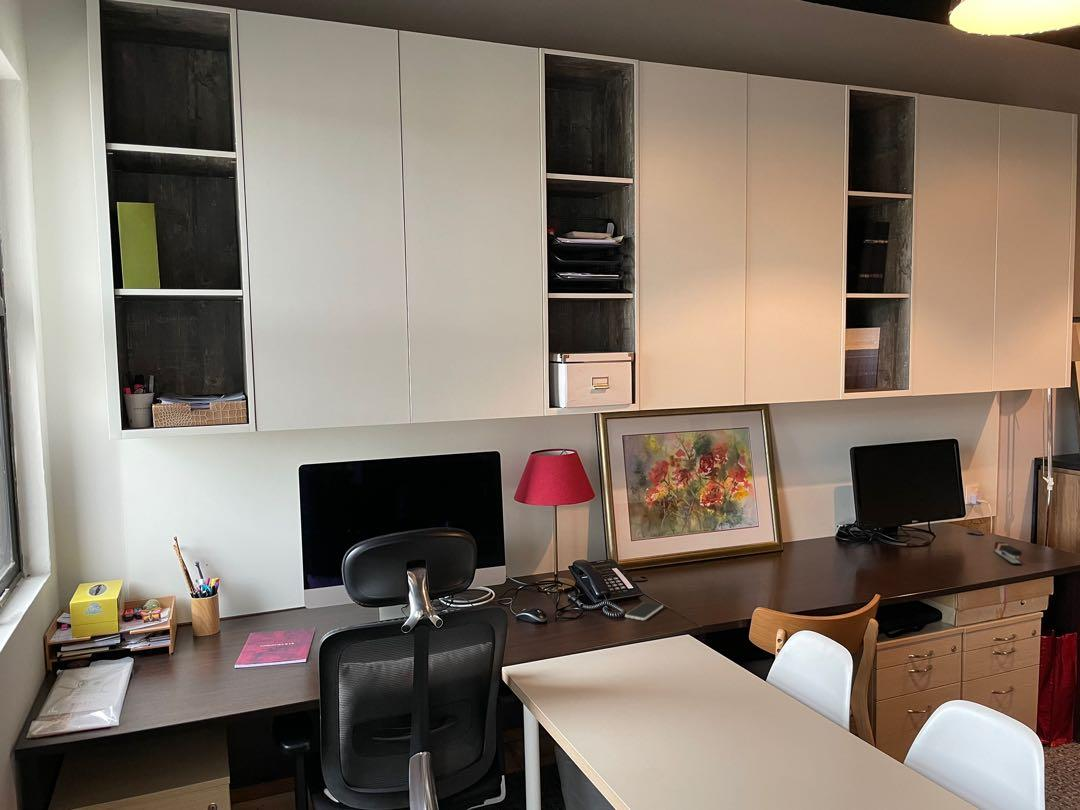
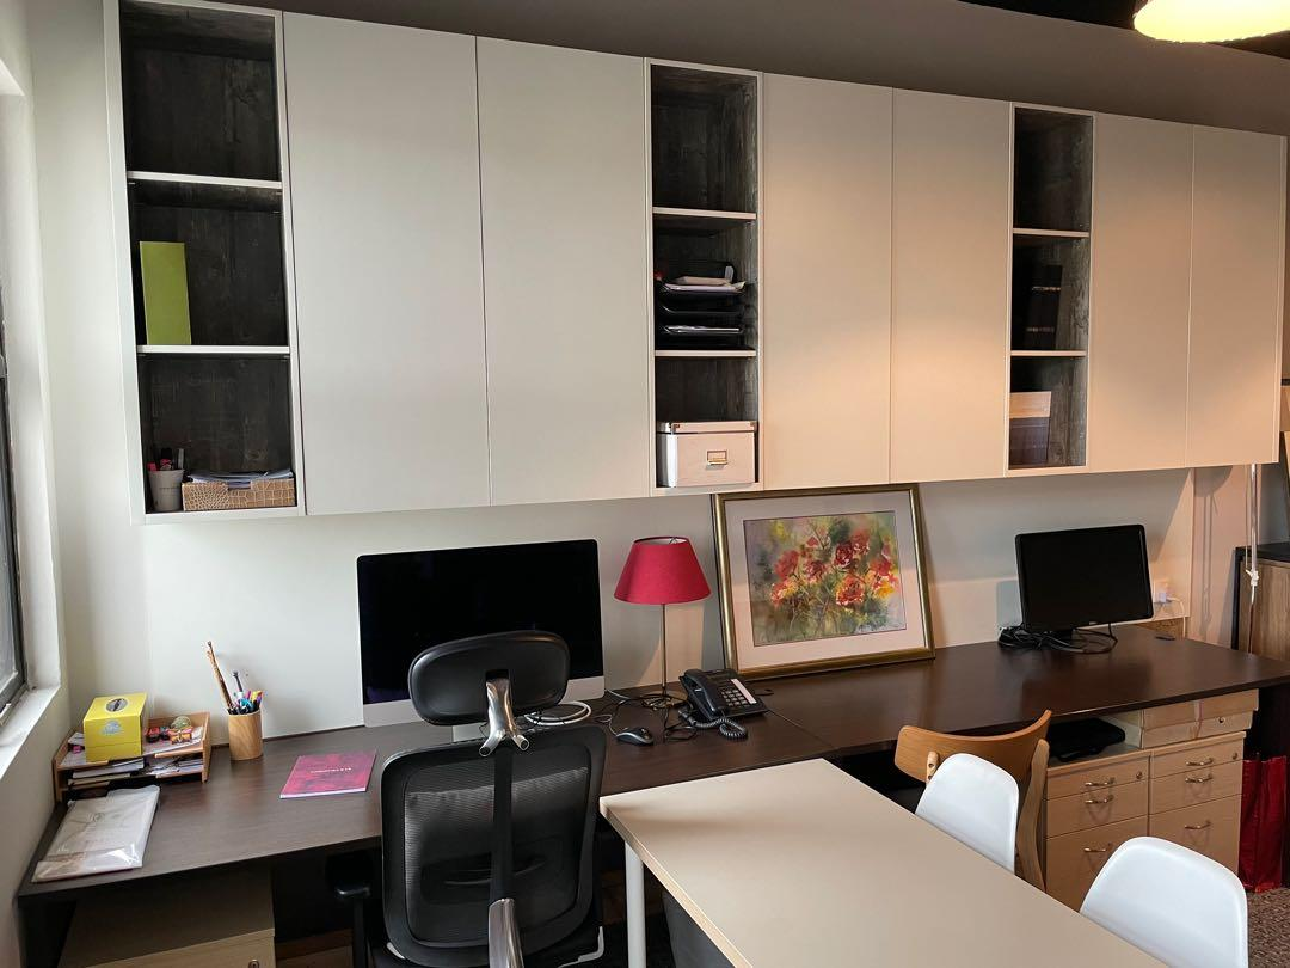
- smartphone (644, 610)
- stapler (1007, 551)
